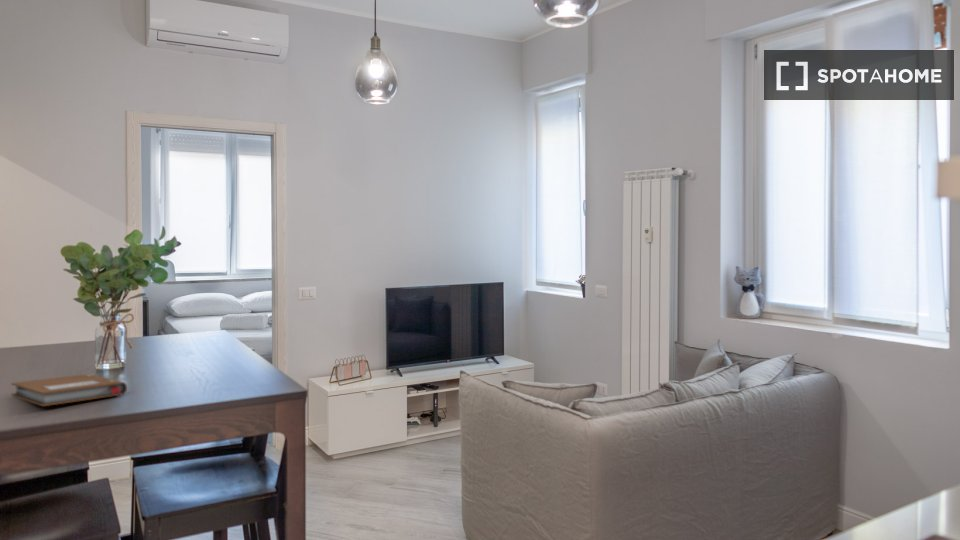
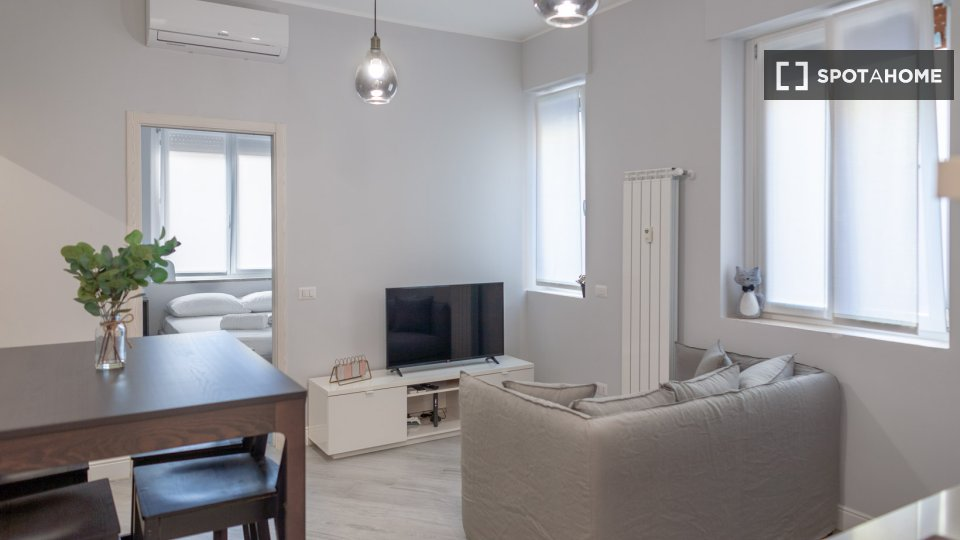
- notebook (70, 388)
